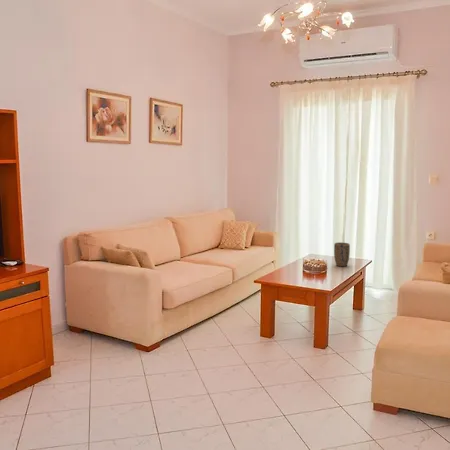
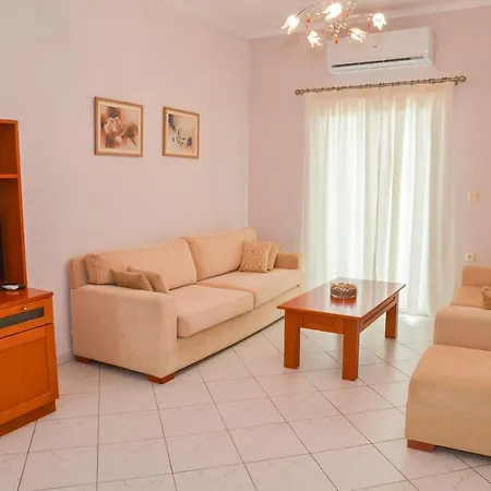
- plant pot (341, 254)
